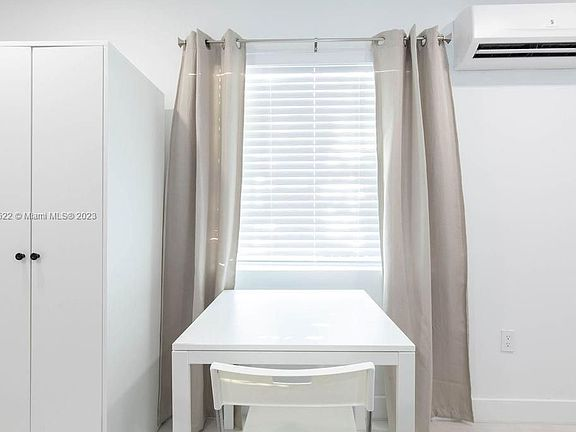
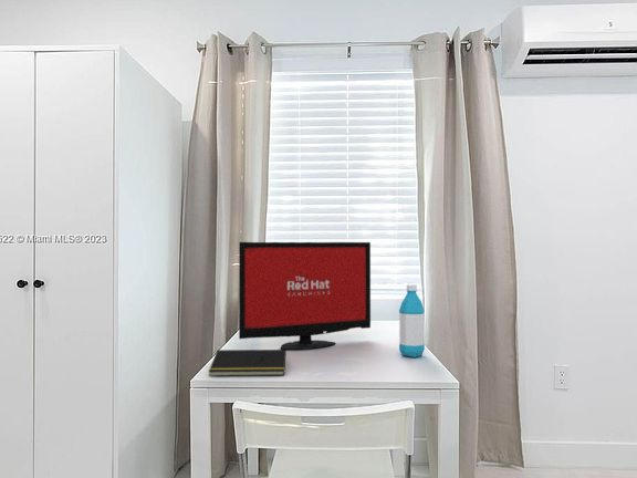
+ computer monitor (306, 293)
+ notepad (249, 362)
+ water bottle (411, 320)
